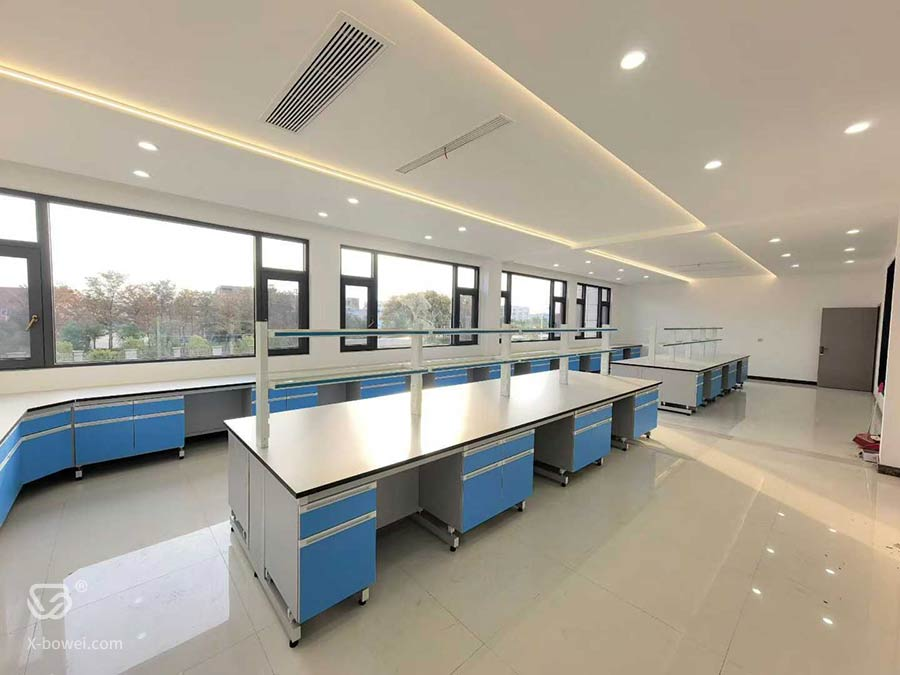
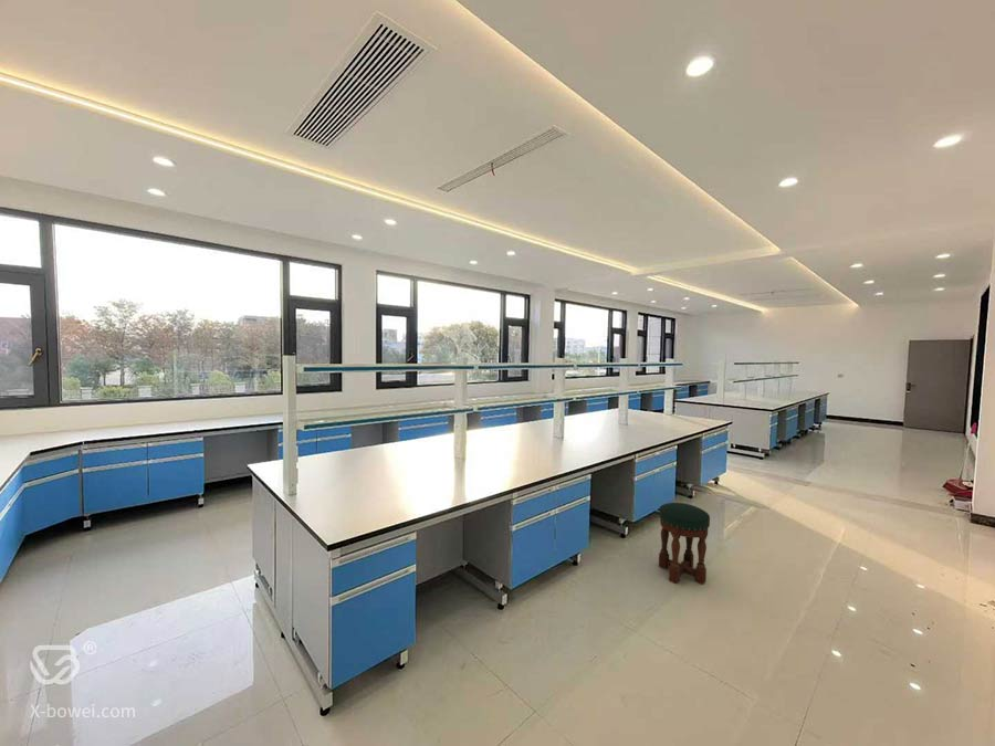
+ stool (685, 539)
